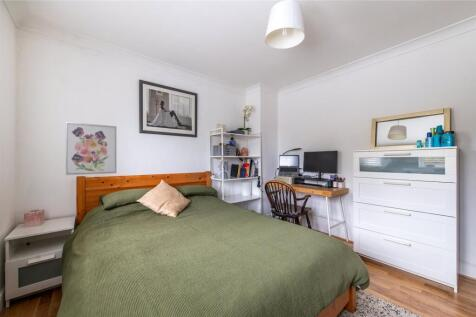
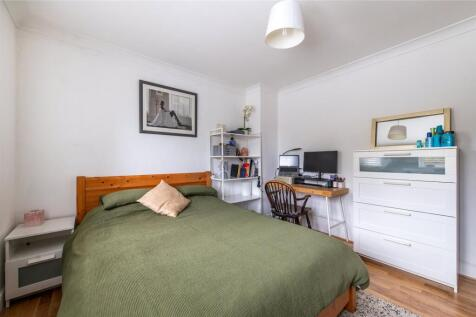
- wall art (92, 149)
